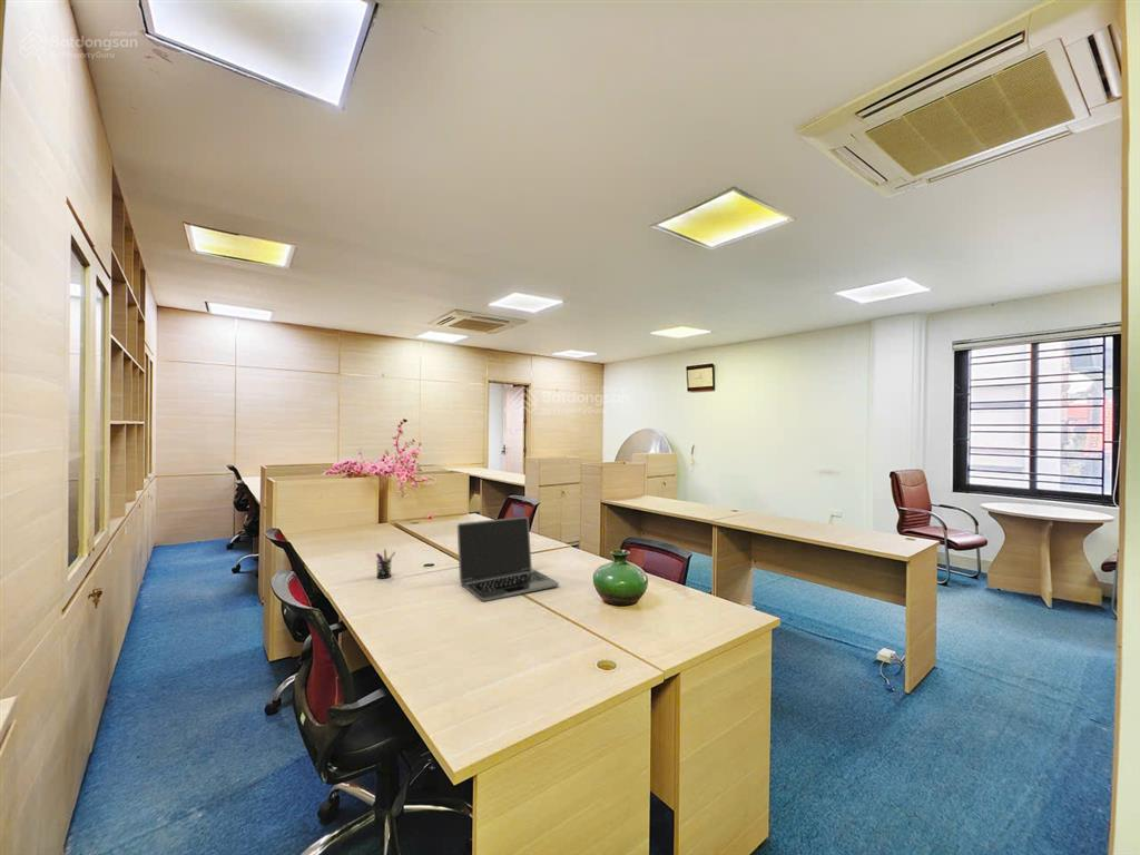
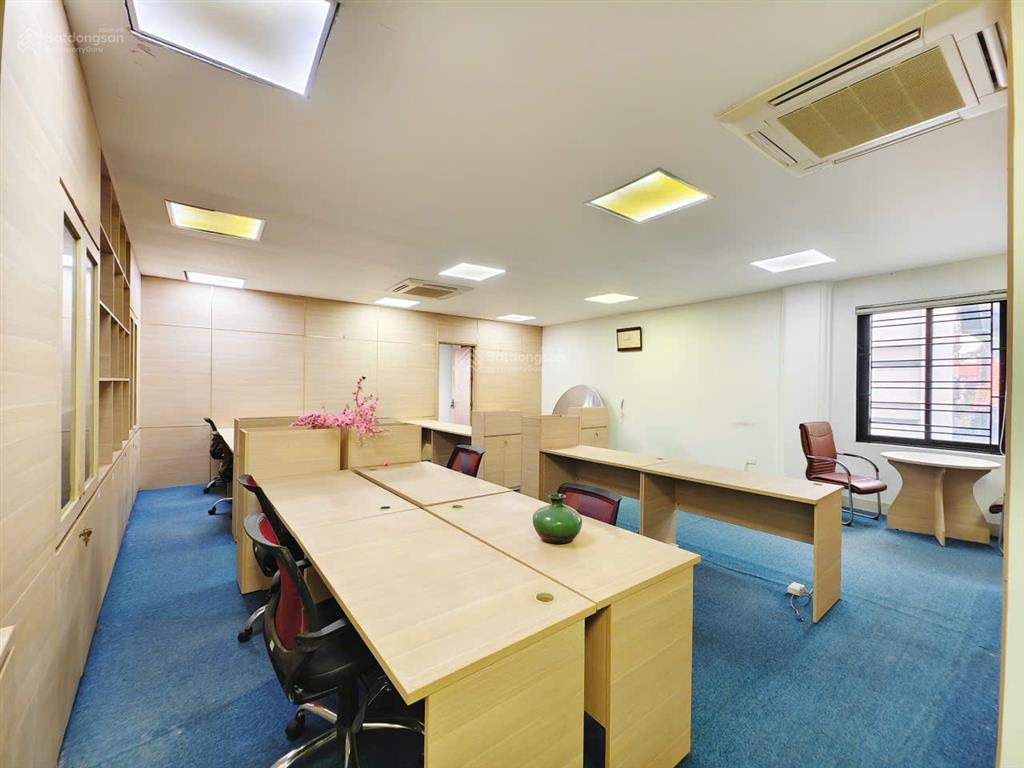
- pen holder (385, 562)
- laptop (507, 554)
